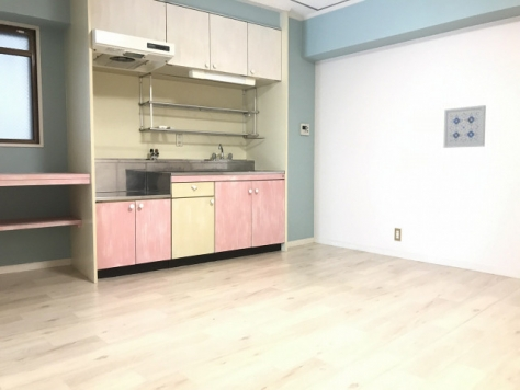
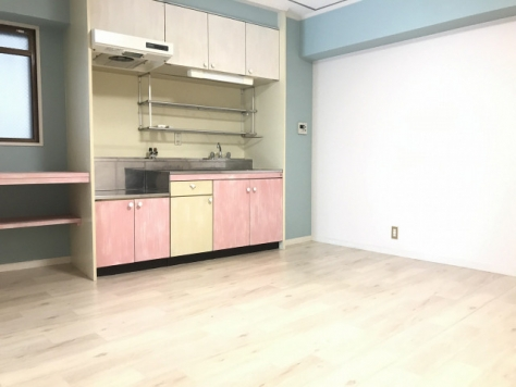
- wall art (463, 127)
